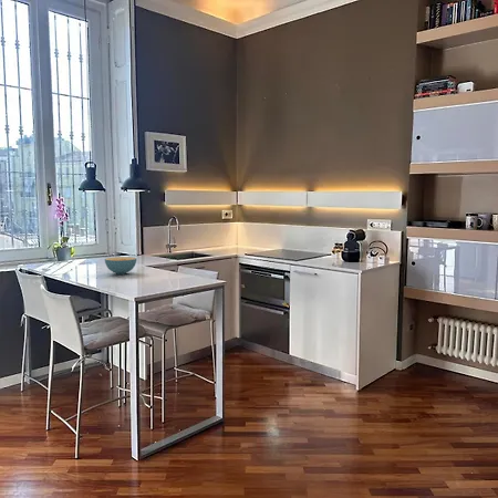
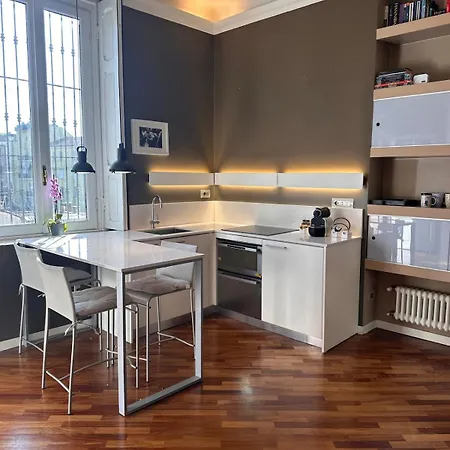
- cereal bowl (121, 266)
